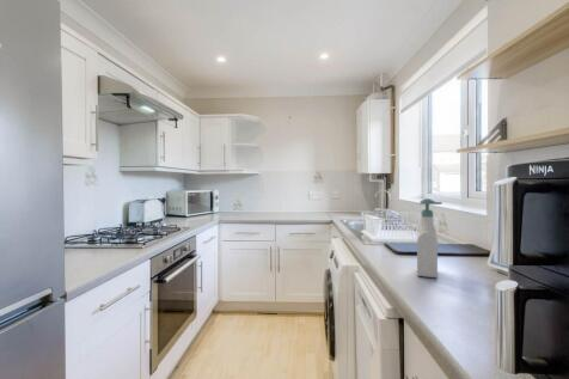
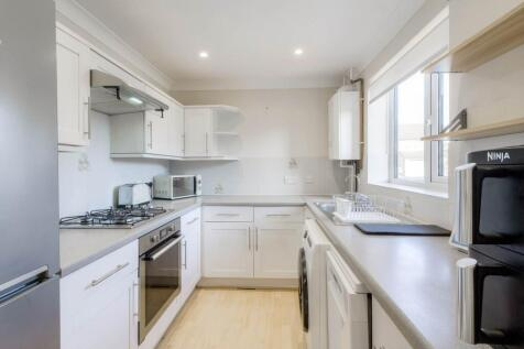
- soap bottle (429, 236)
